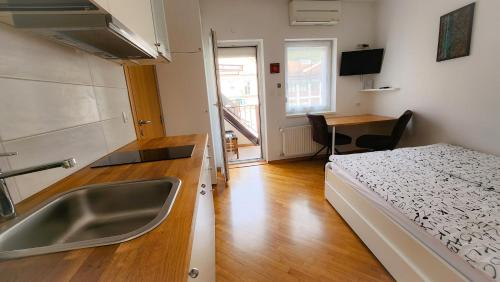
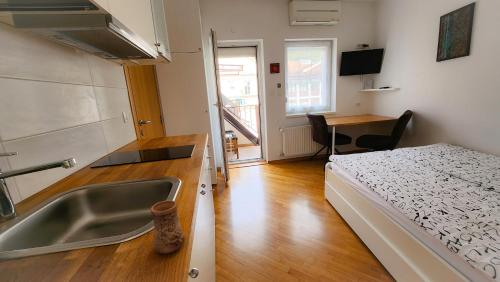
+ cup (167, 226)
